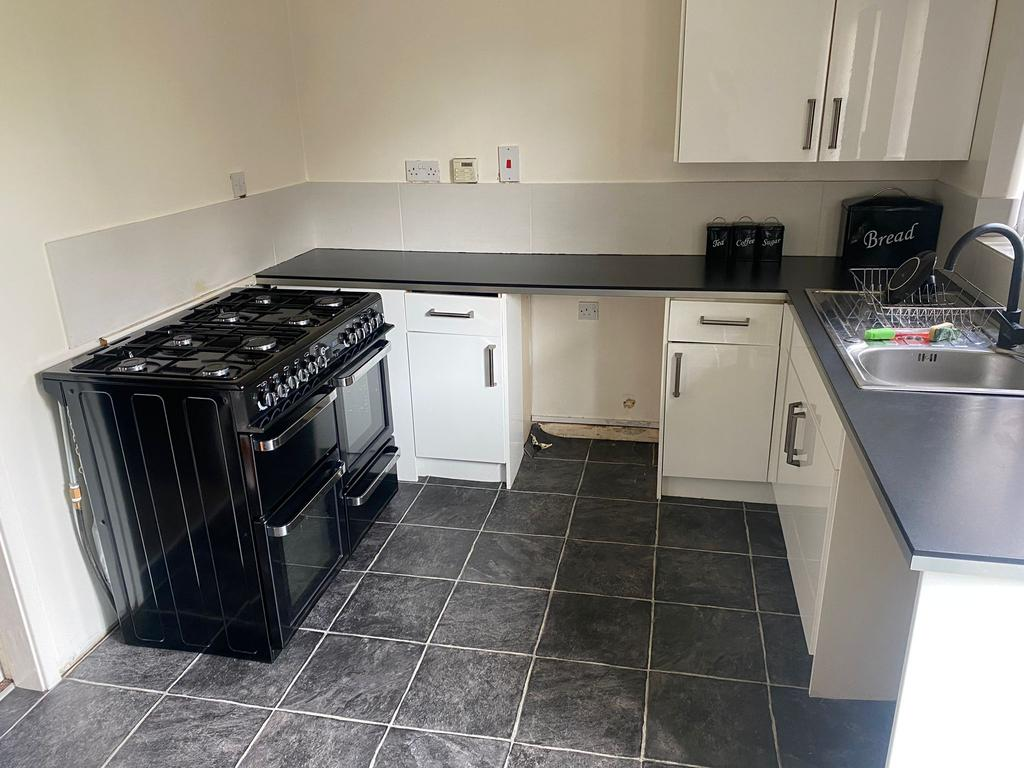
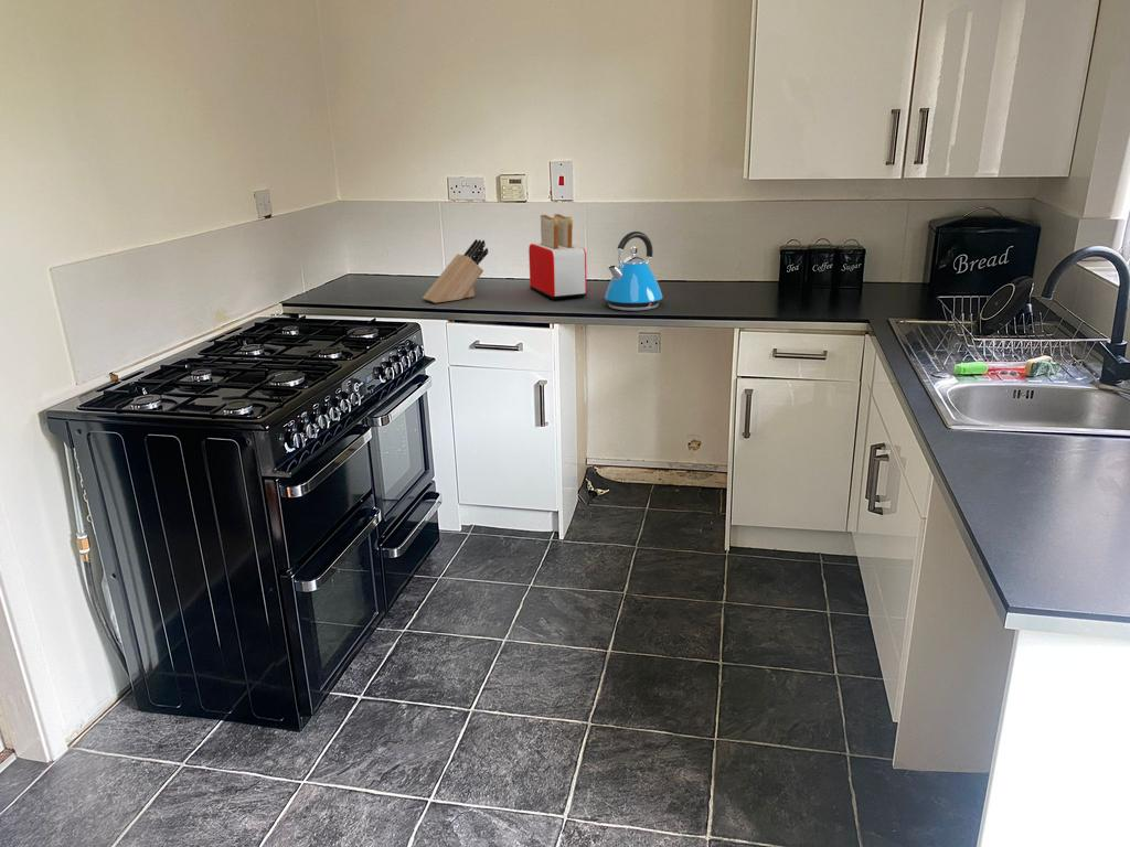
+ kettle (635, 268)
+ knife block (456, 269)
+ toaster (555, 254)
